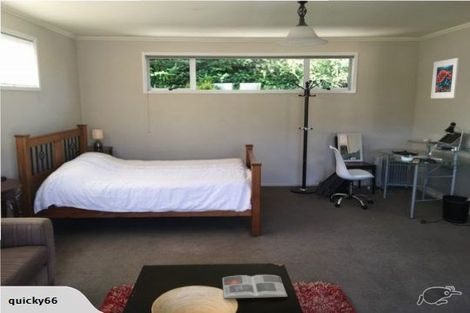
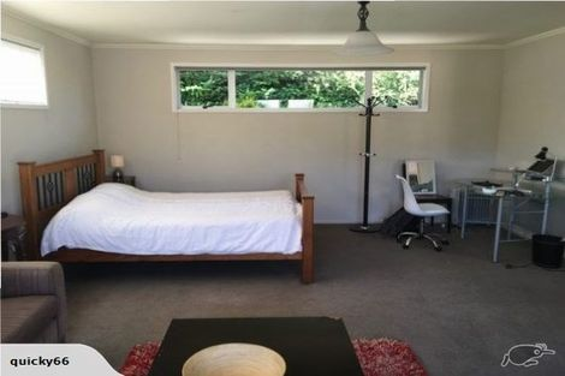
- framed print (444, 79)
- magazine (253, 285)
